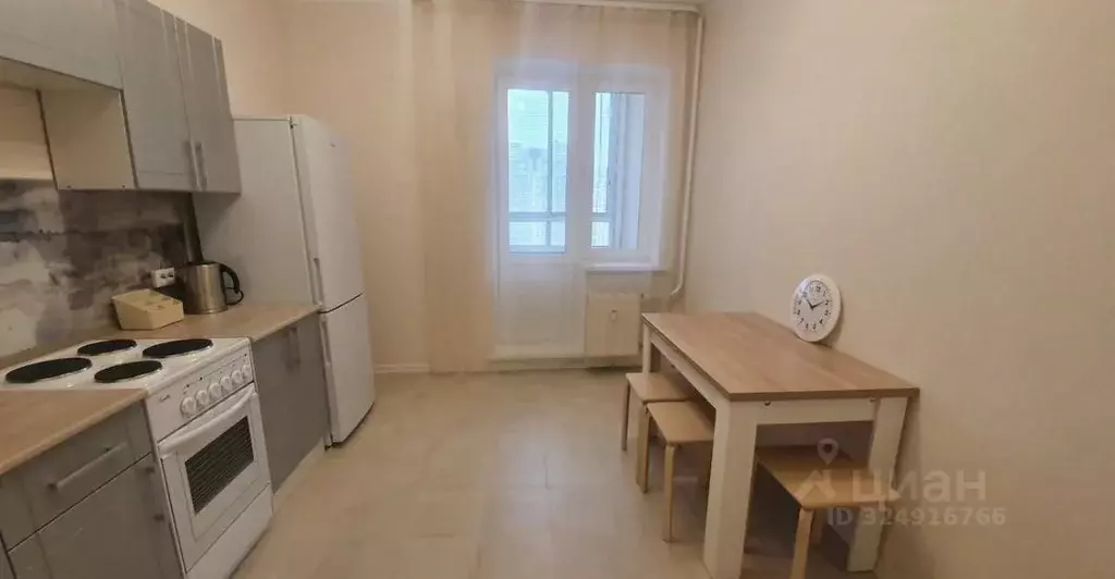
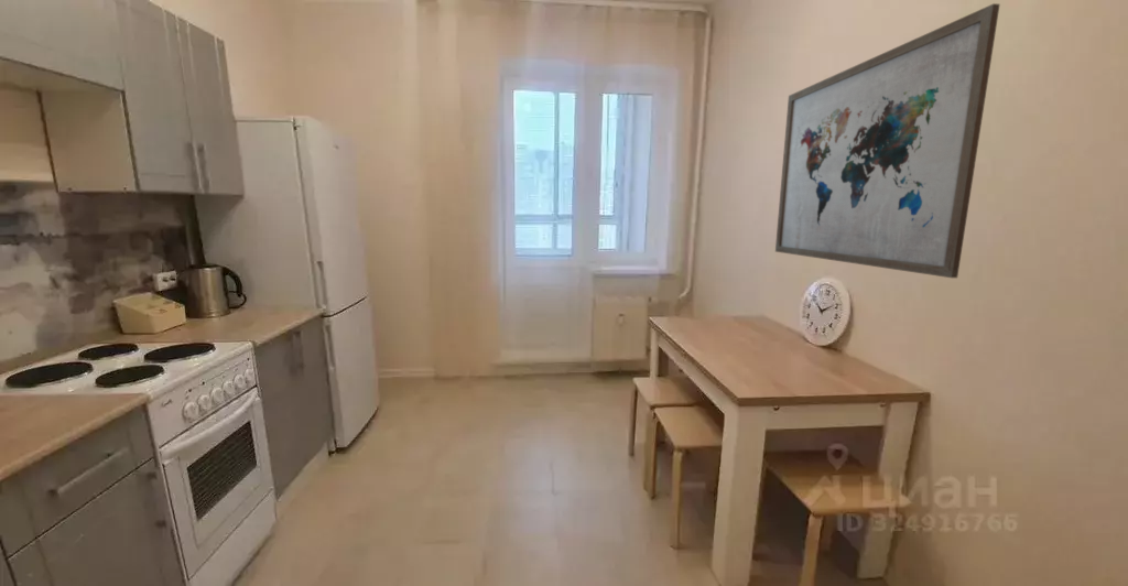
+ wall art (853, 165)
